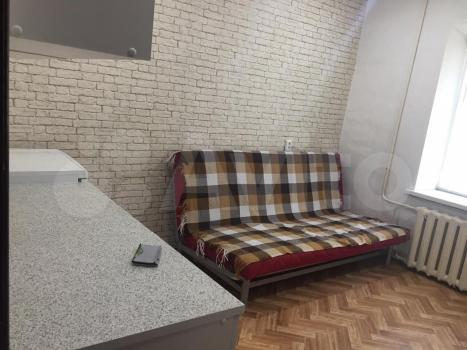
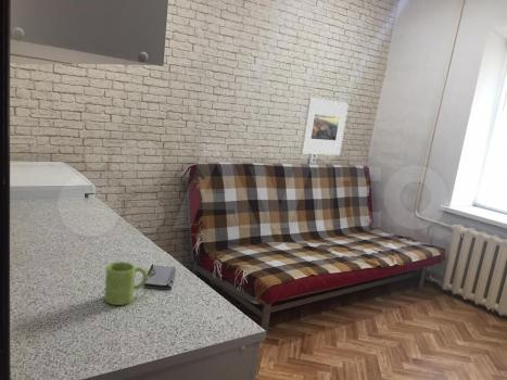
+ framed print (325, 127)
+ mug (126, 281)
